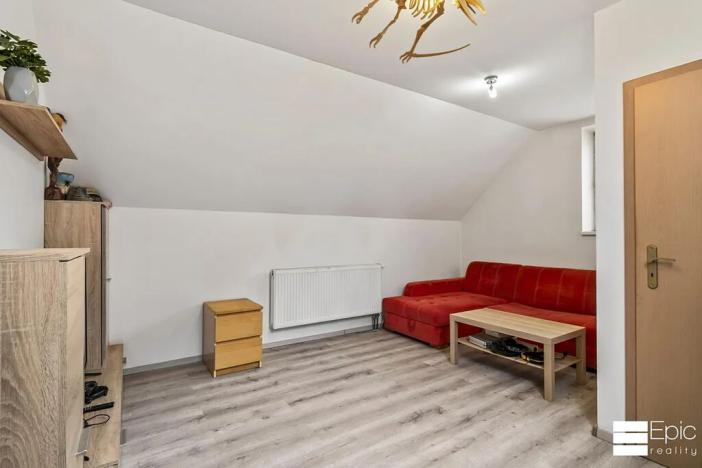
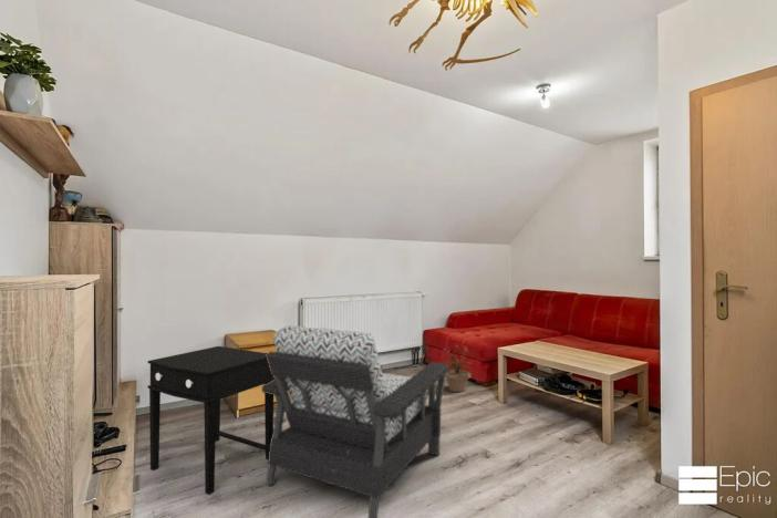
+ potted plant (457, 366)
+ side table (211, 411)
+ armchair (356, 394)
